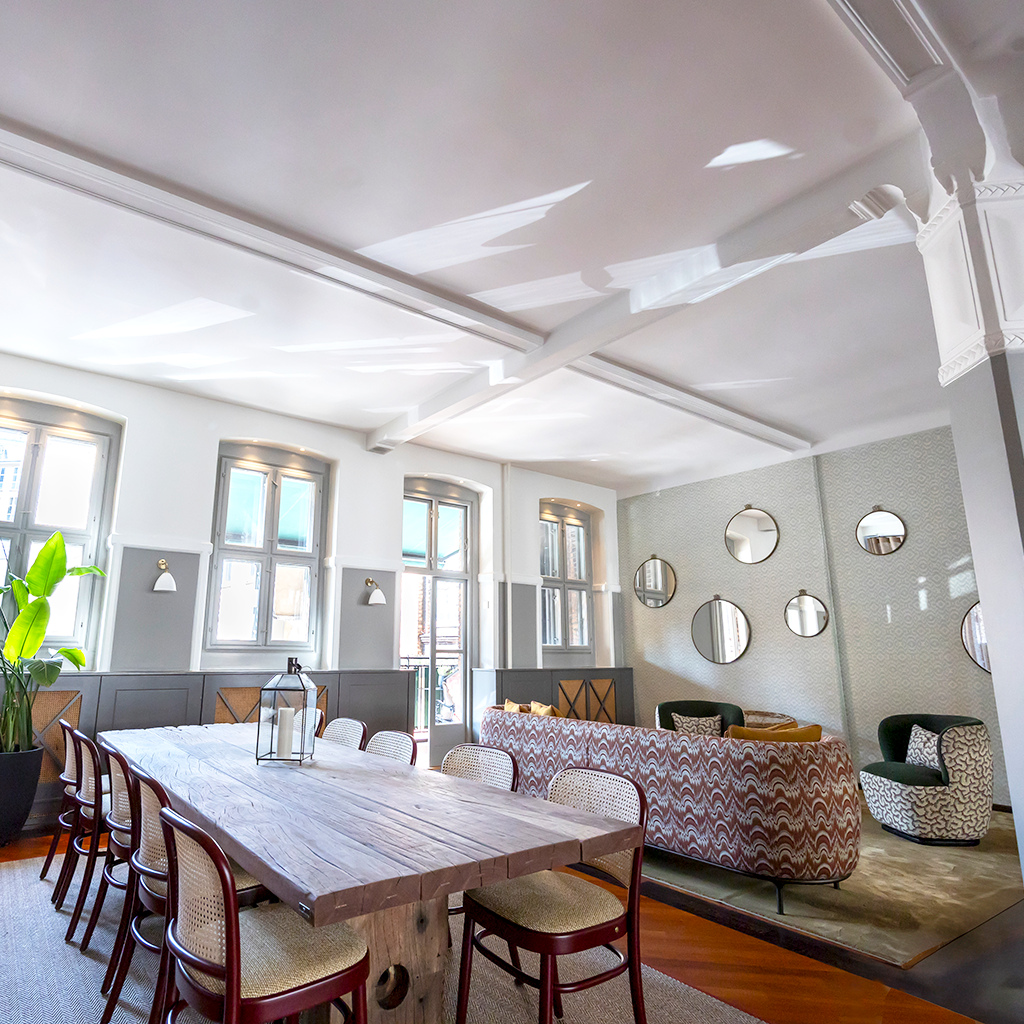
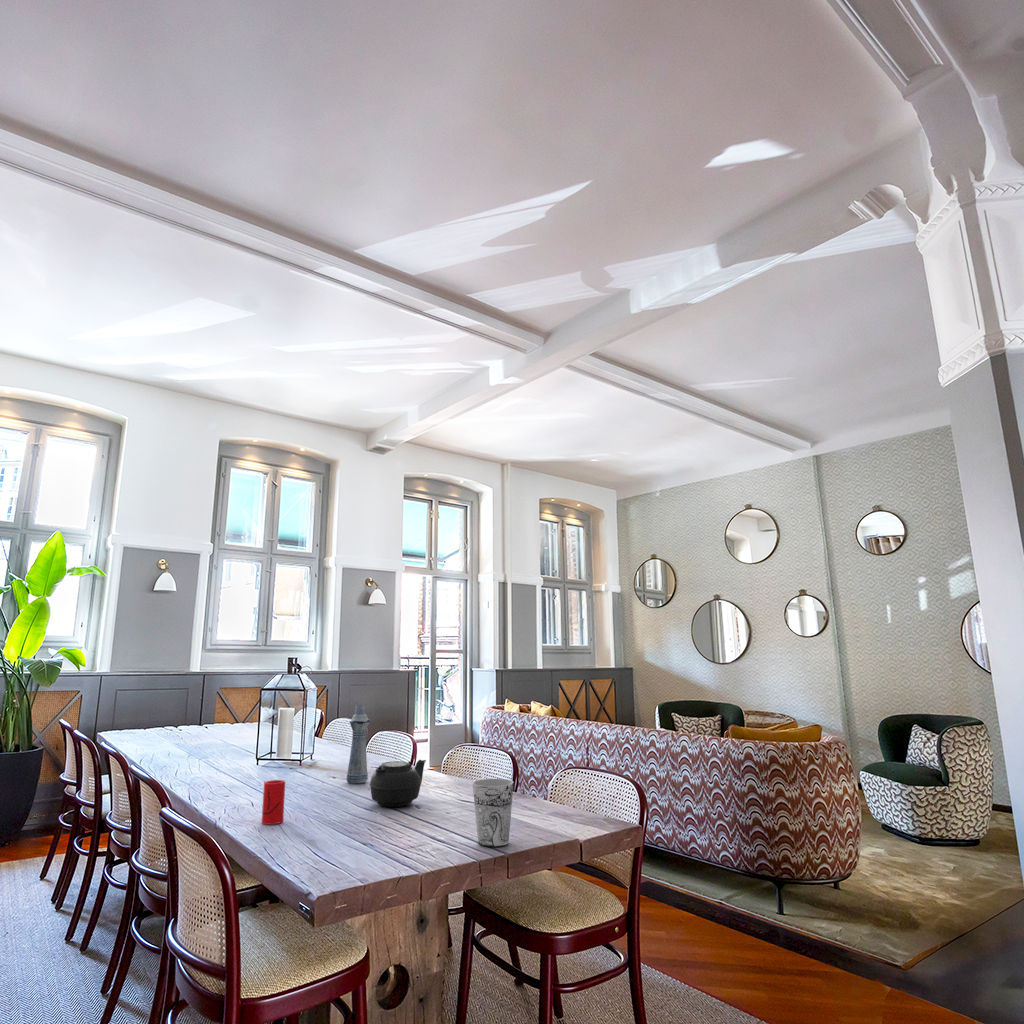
+ teapot (399, 782)
+ cup (493, 812)
+ bottle (358, 743)
+ cup (273, 801)
